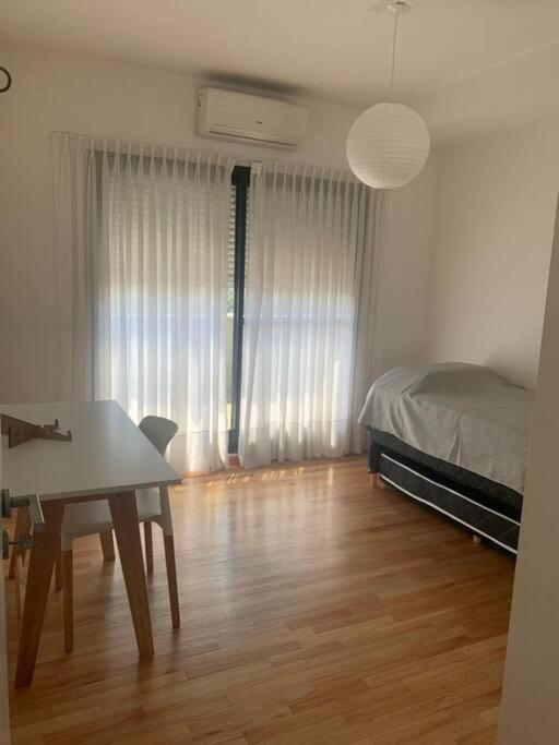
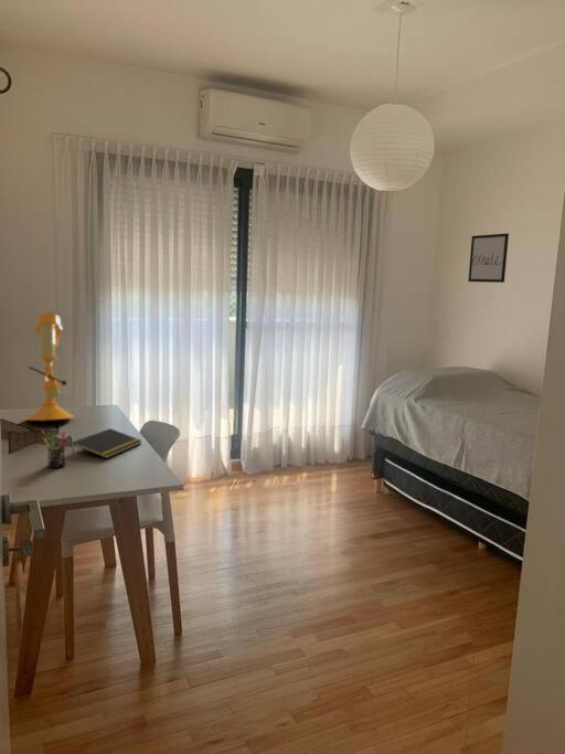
+ notepad (108, 442)
+ wall art (487, 258)
+ desk lamp (49, 367)
+ pen holder (55, 449)
